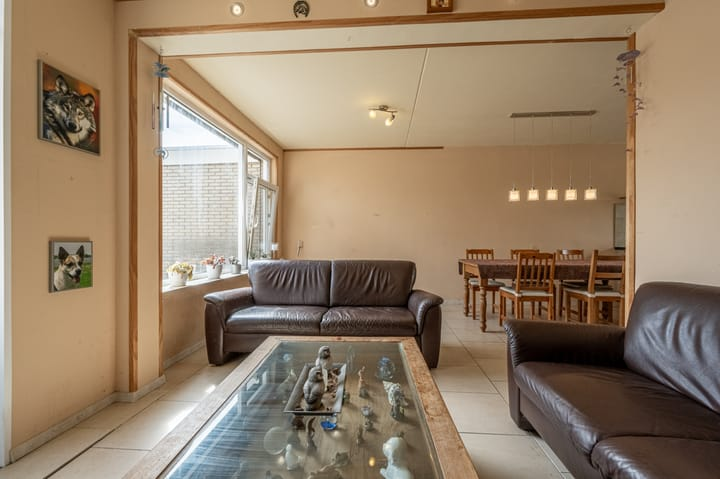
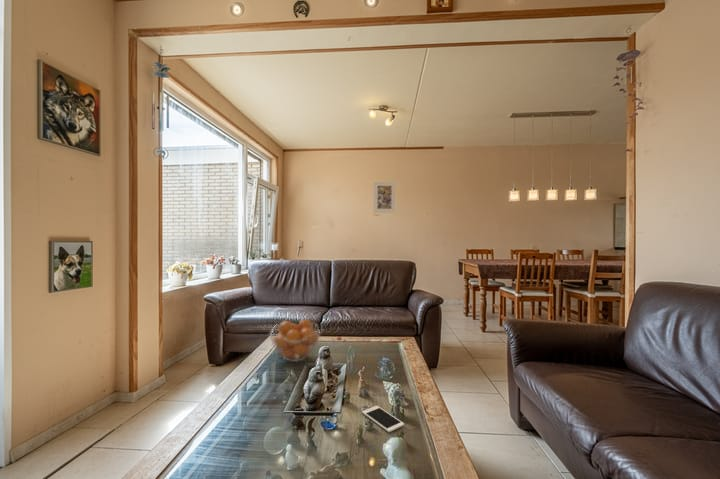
+ cell phone (382, 418)
+ fruit basket (295, 339)
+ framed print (384, 197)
